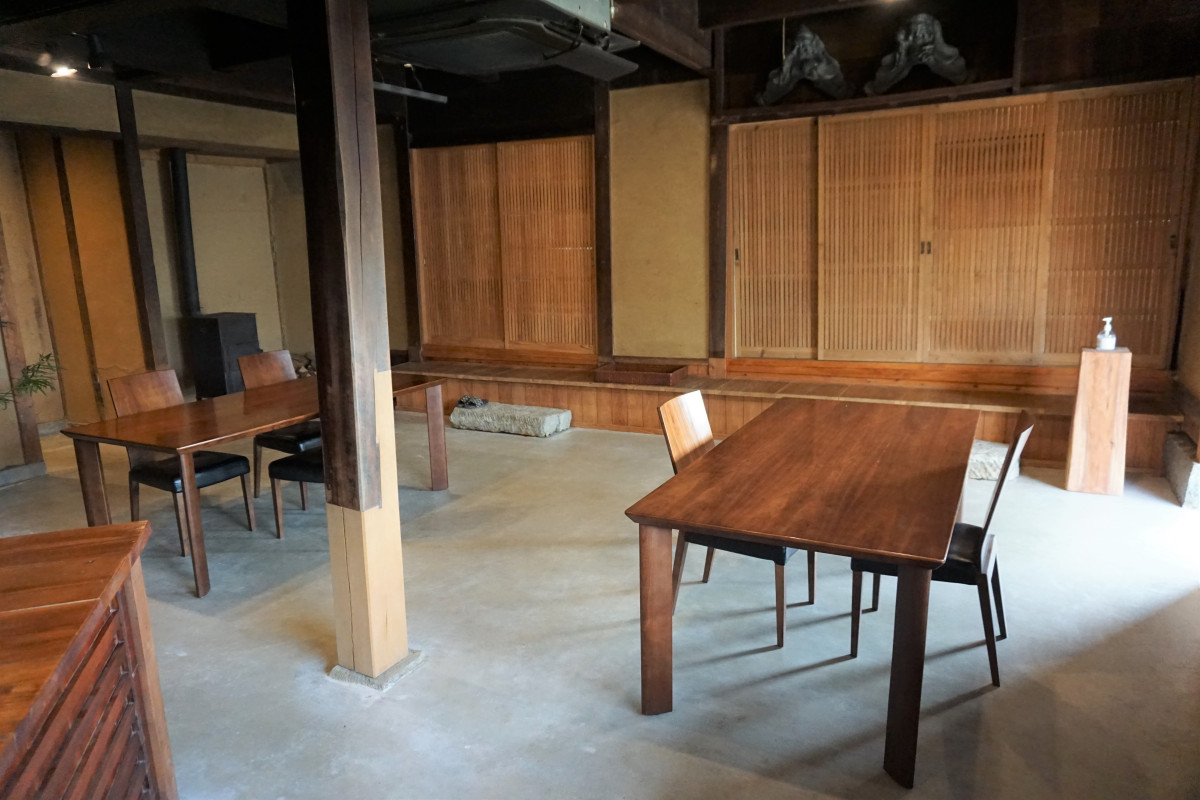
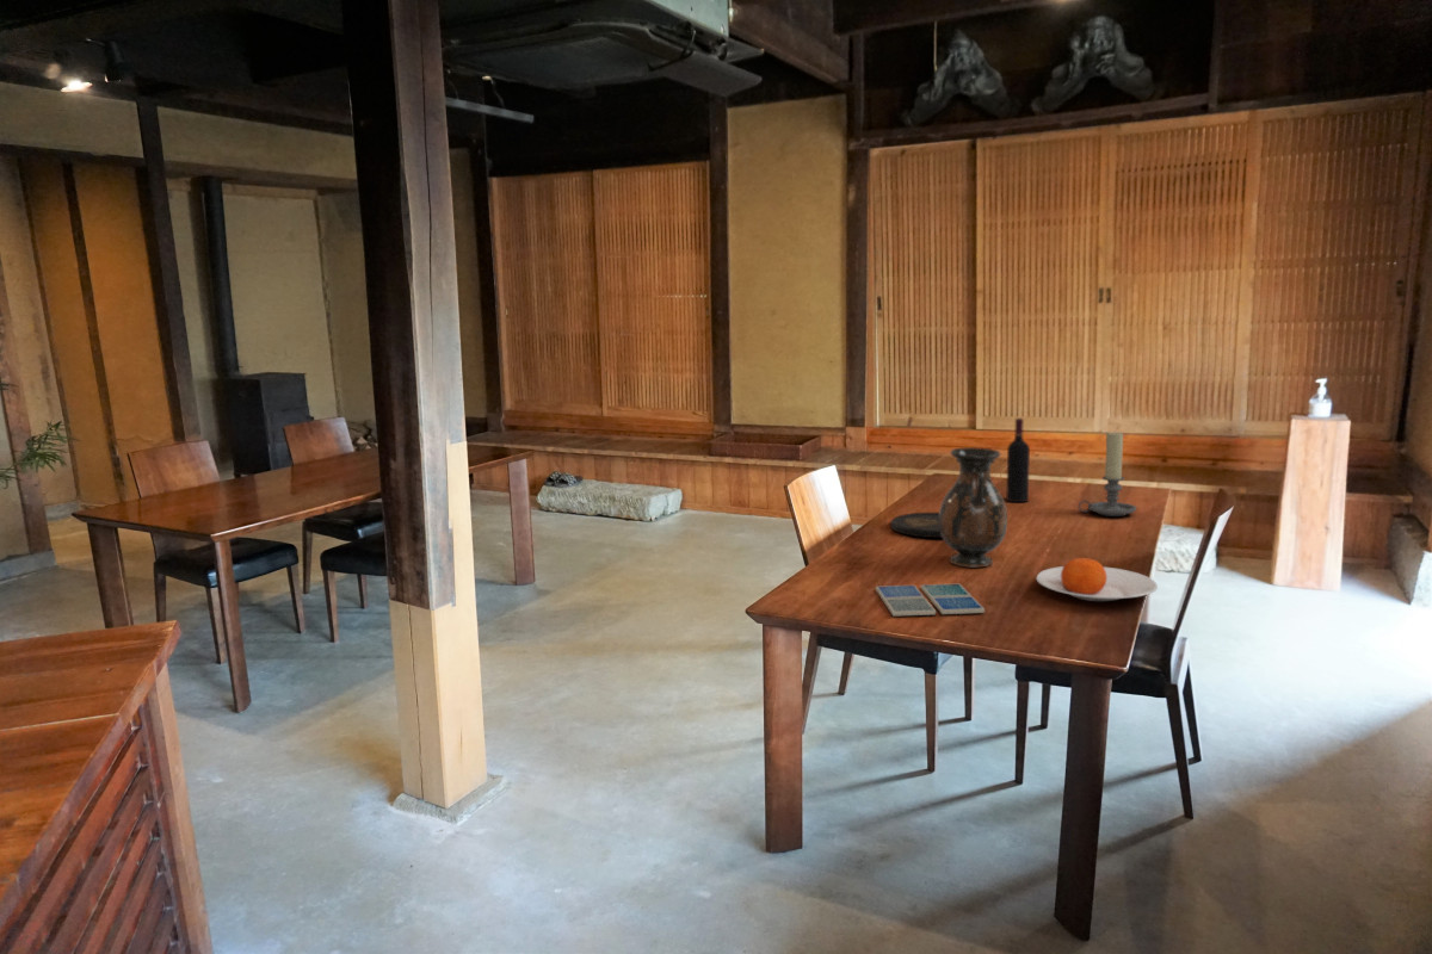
+ plate (1095, 576)
+ wine bottle (1018, 459)
+ drink coaster (928, 597)
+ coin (934, 524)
+ vase (973, 507)
+ candle holder (1107, 472)
